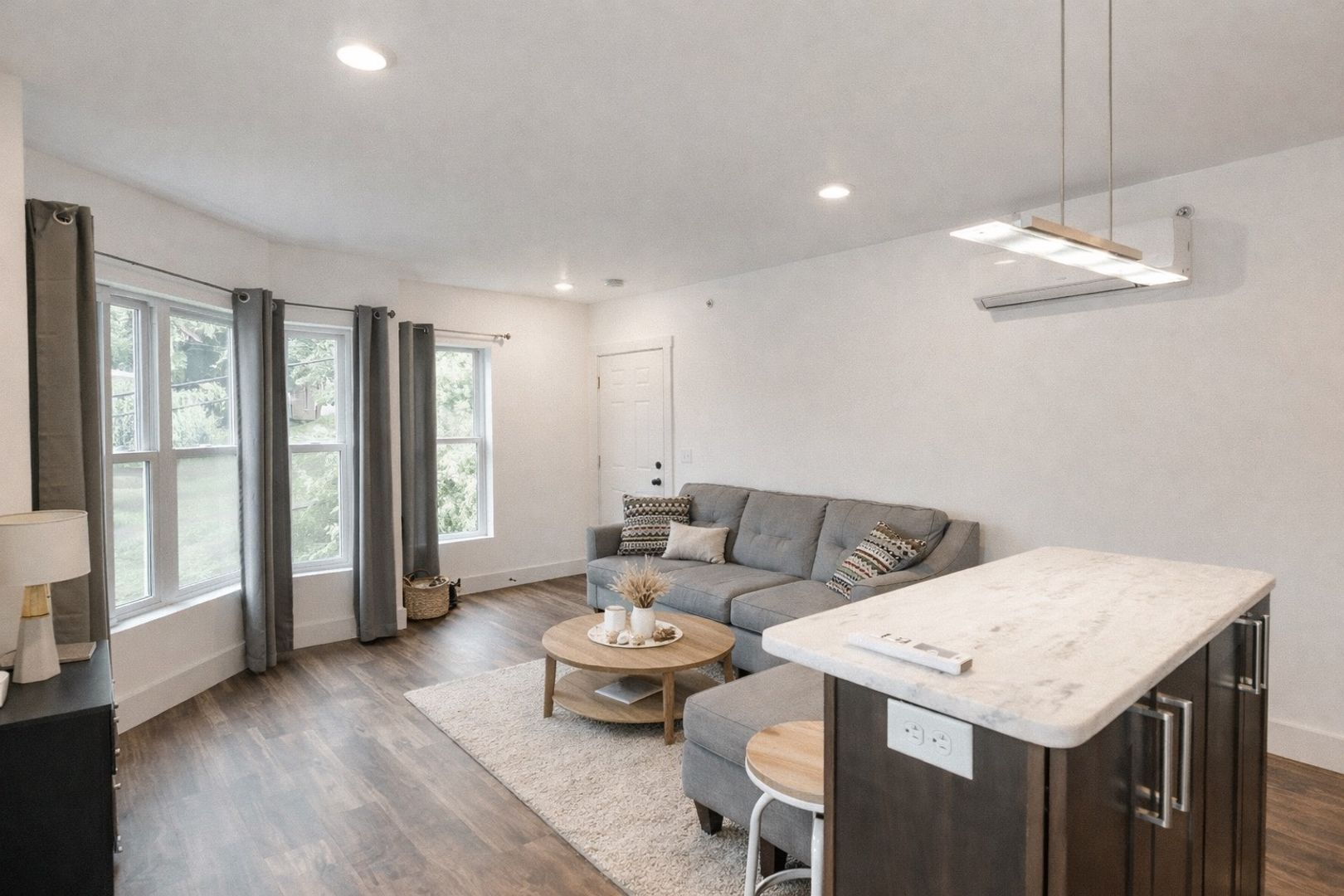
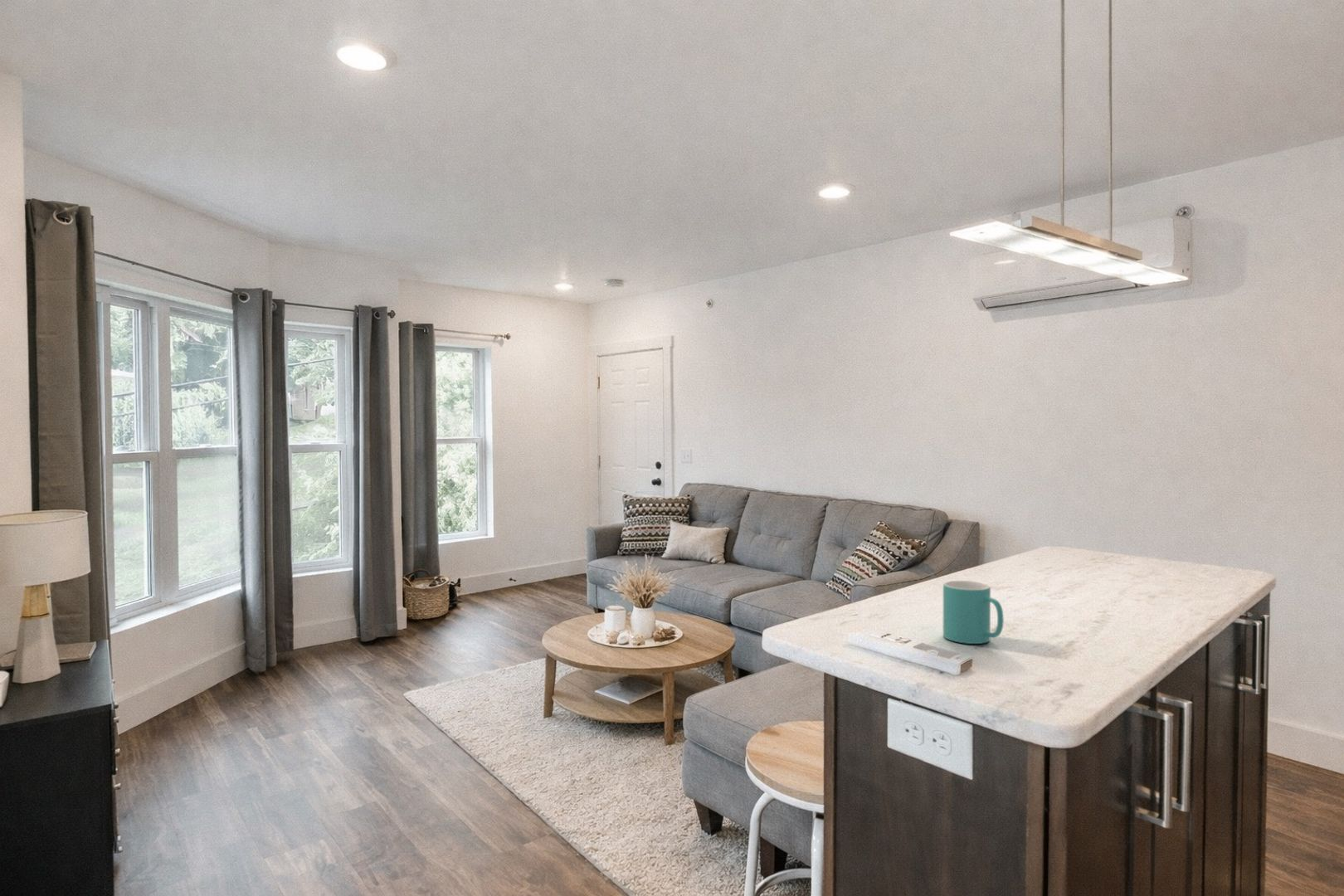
+ mug (974, 613)
